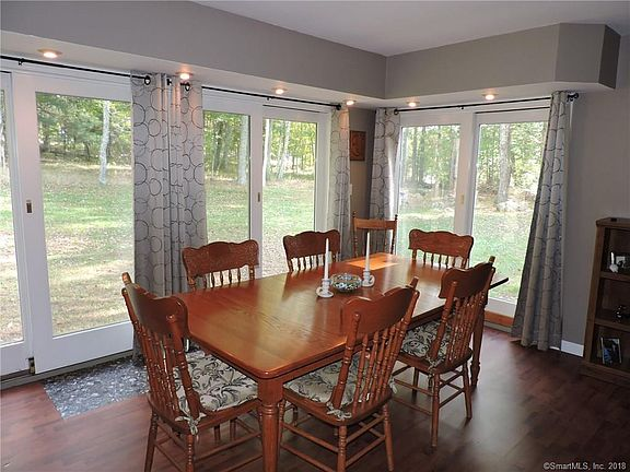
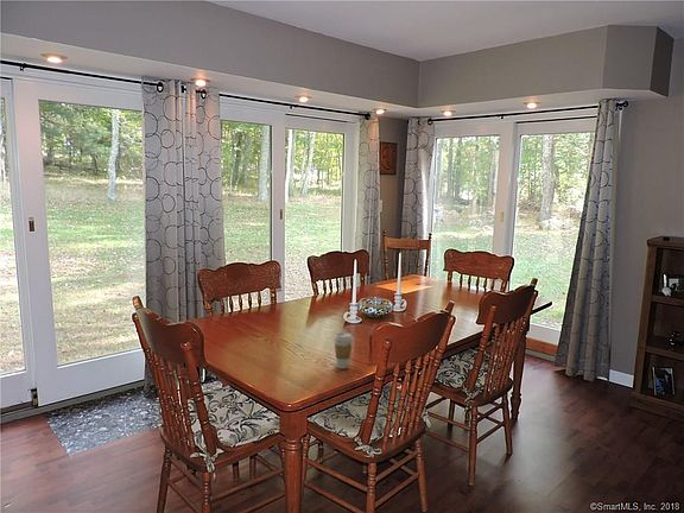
+ coffee cup (342, 350)
